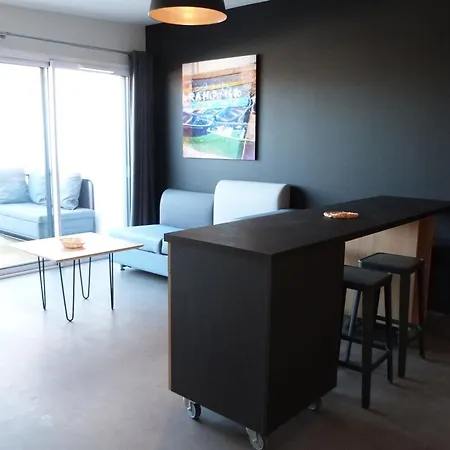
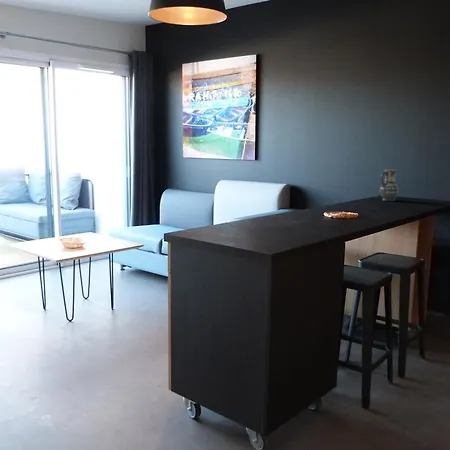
+ vase (389, 185)
